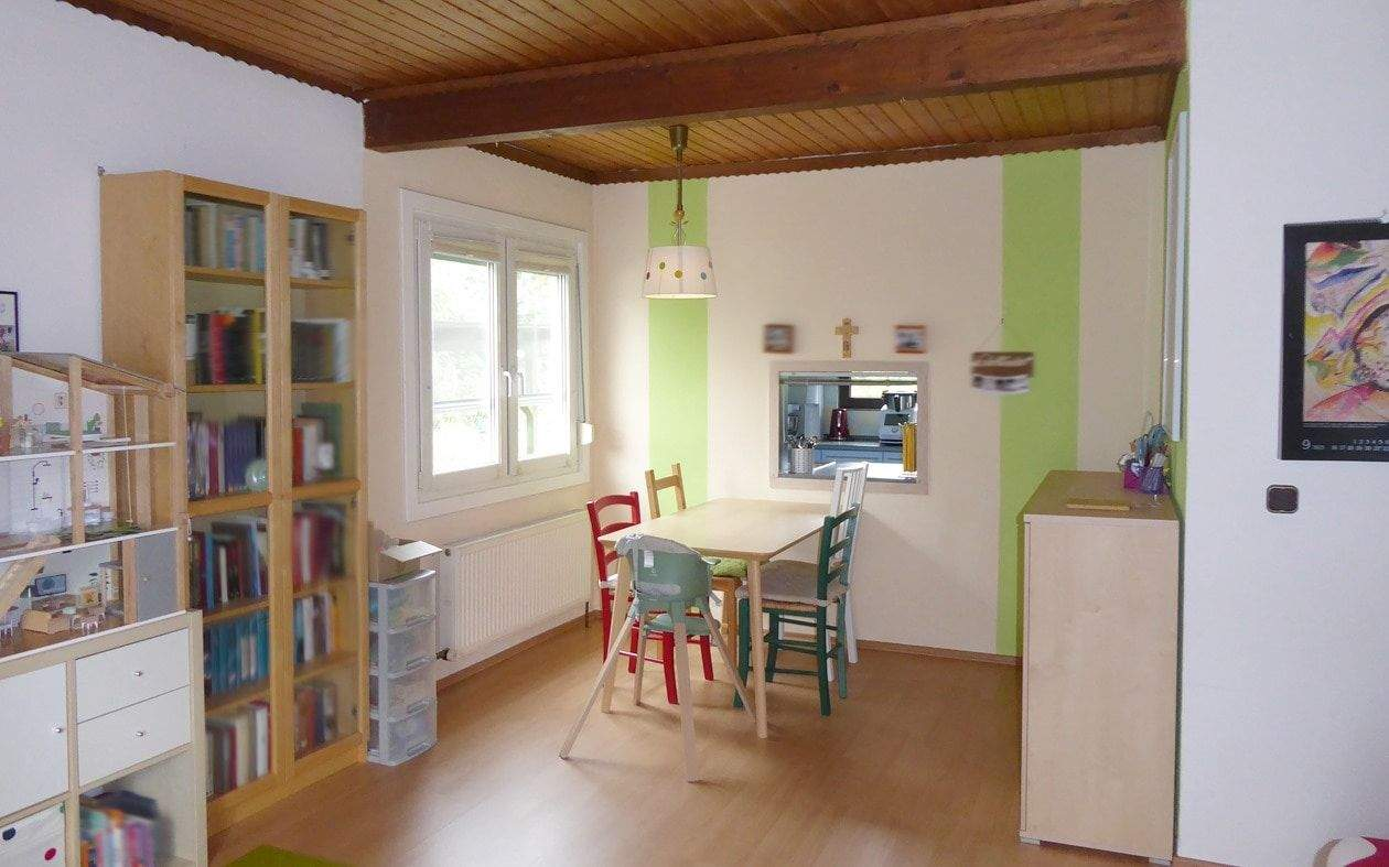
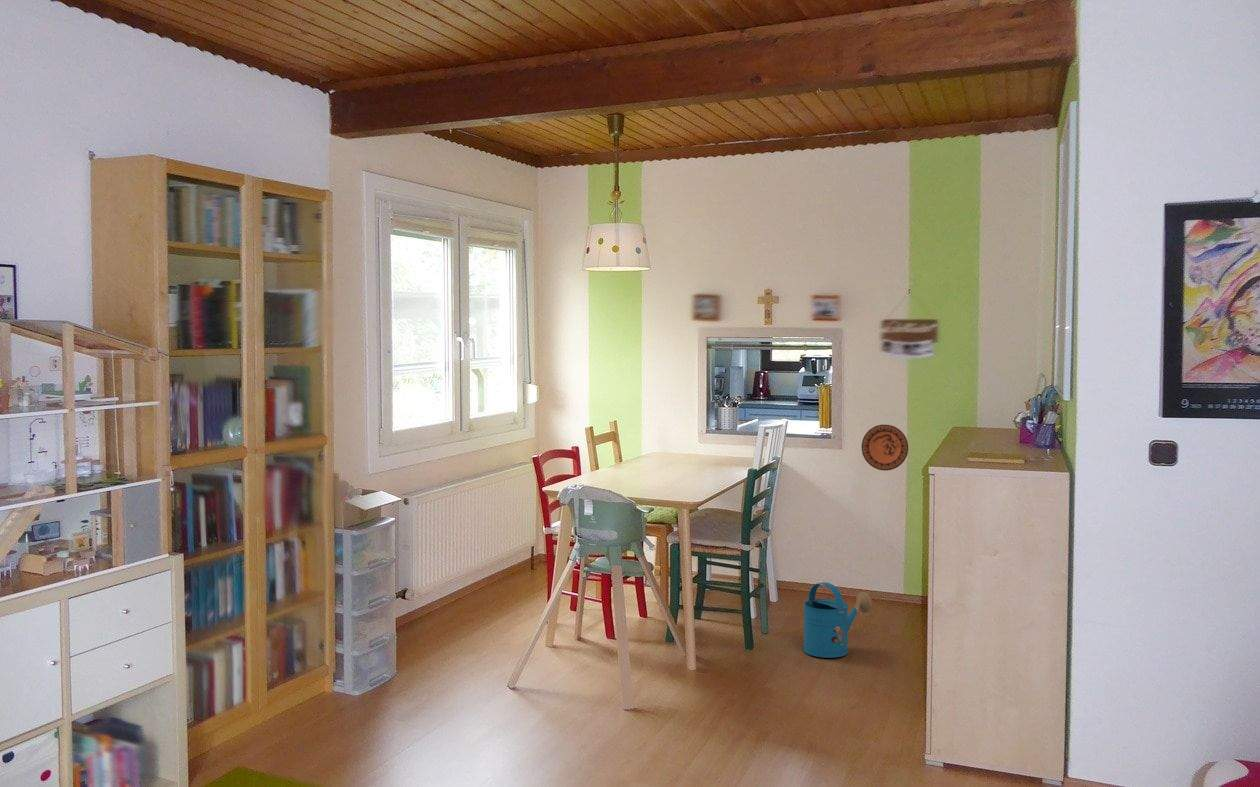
+ decorative plate (884, 447)
+ watering can (837, 615)
